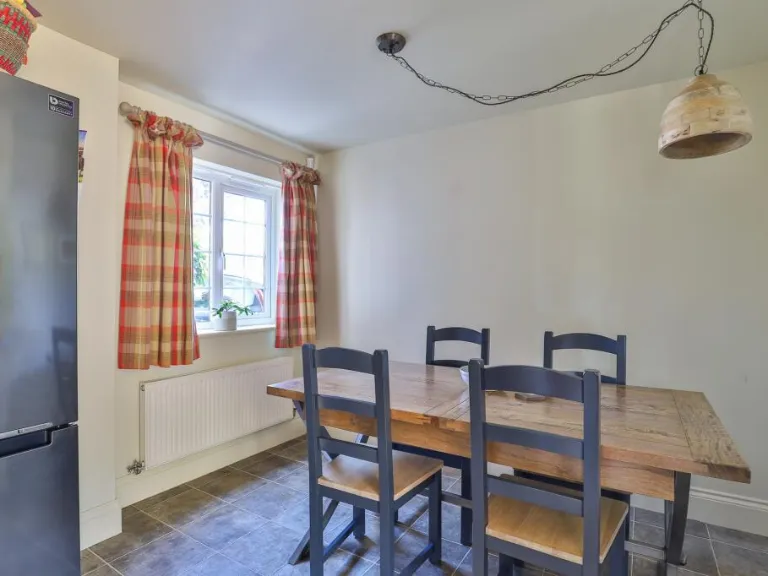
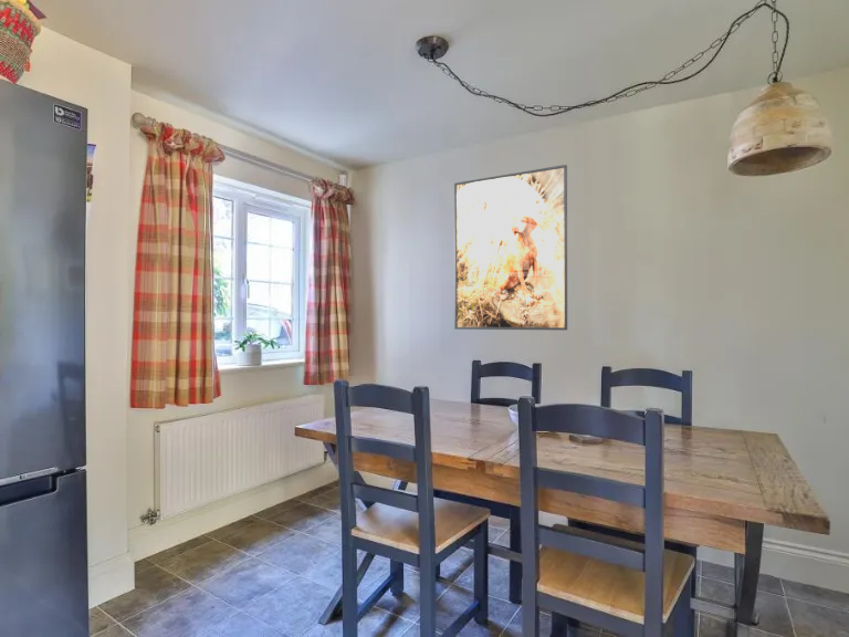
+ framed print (507, 251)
